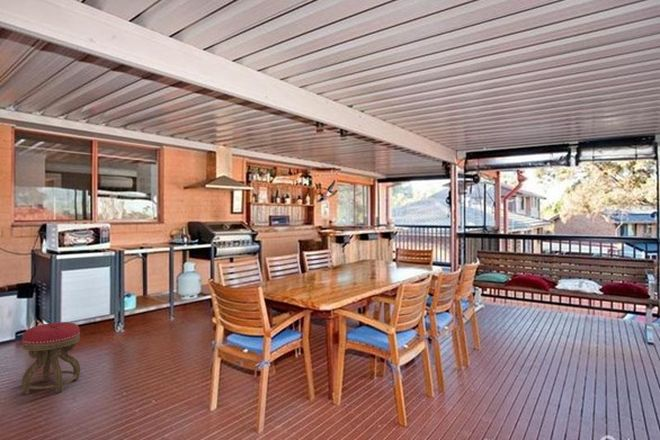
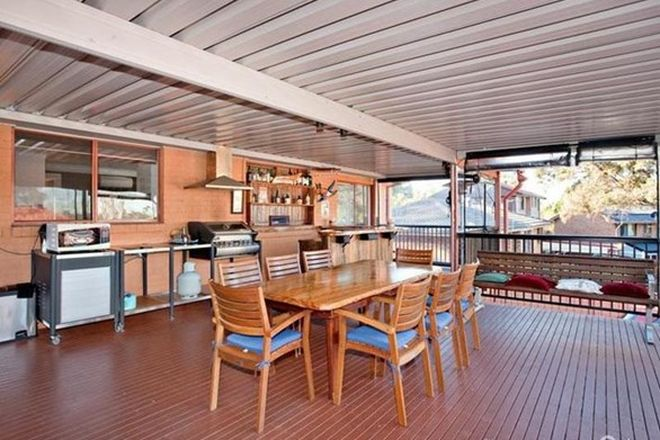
- stool (52, 356)
